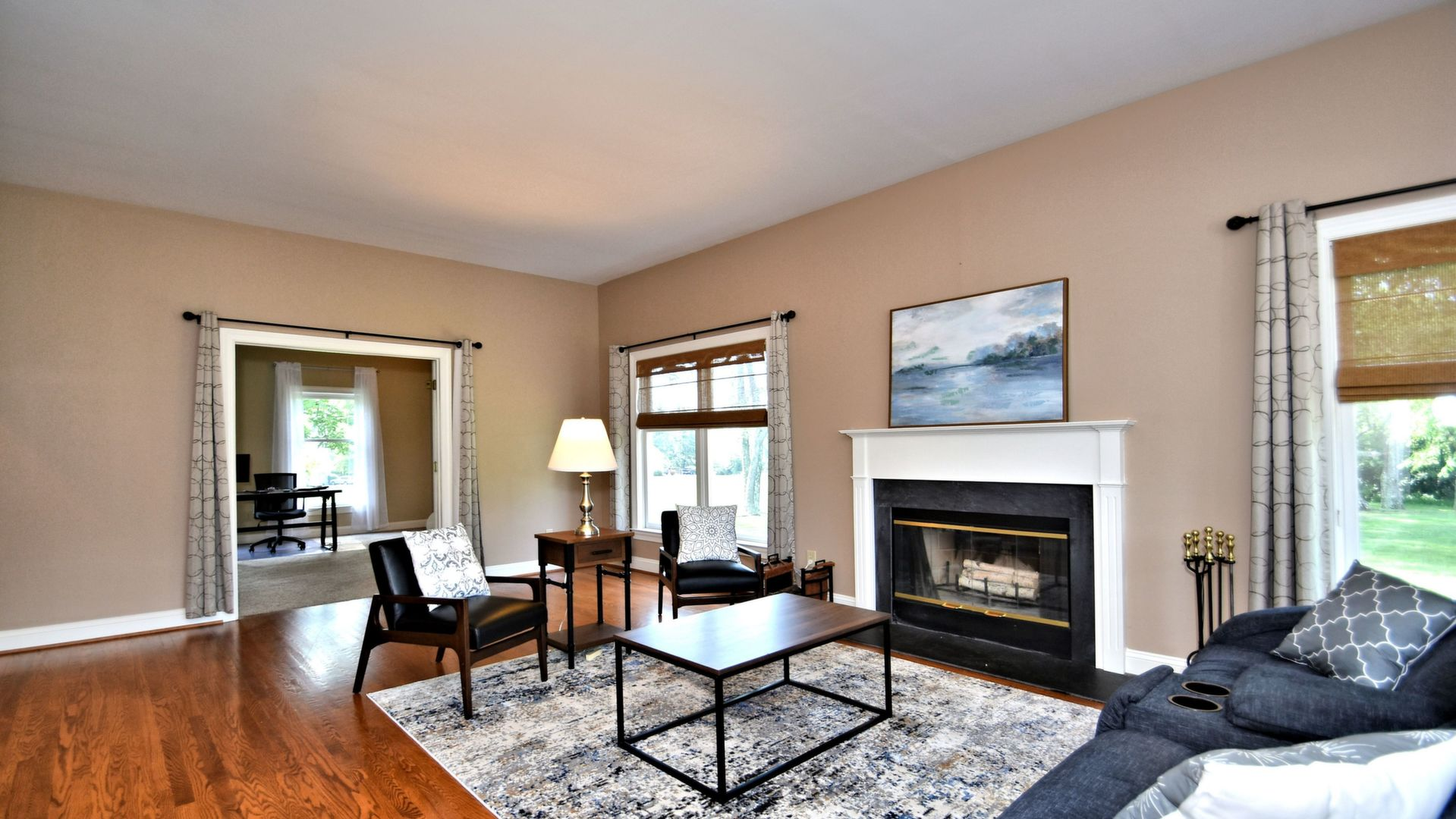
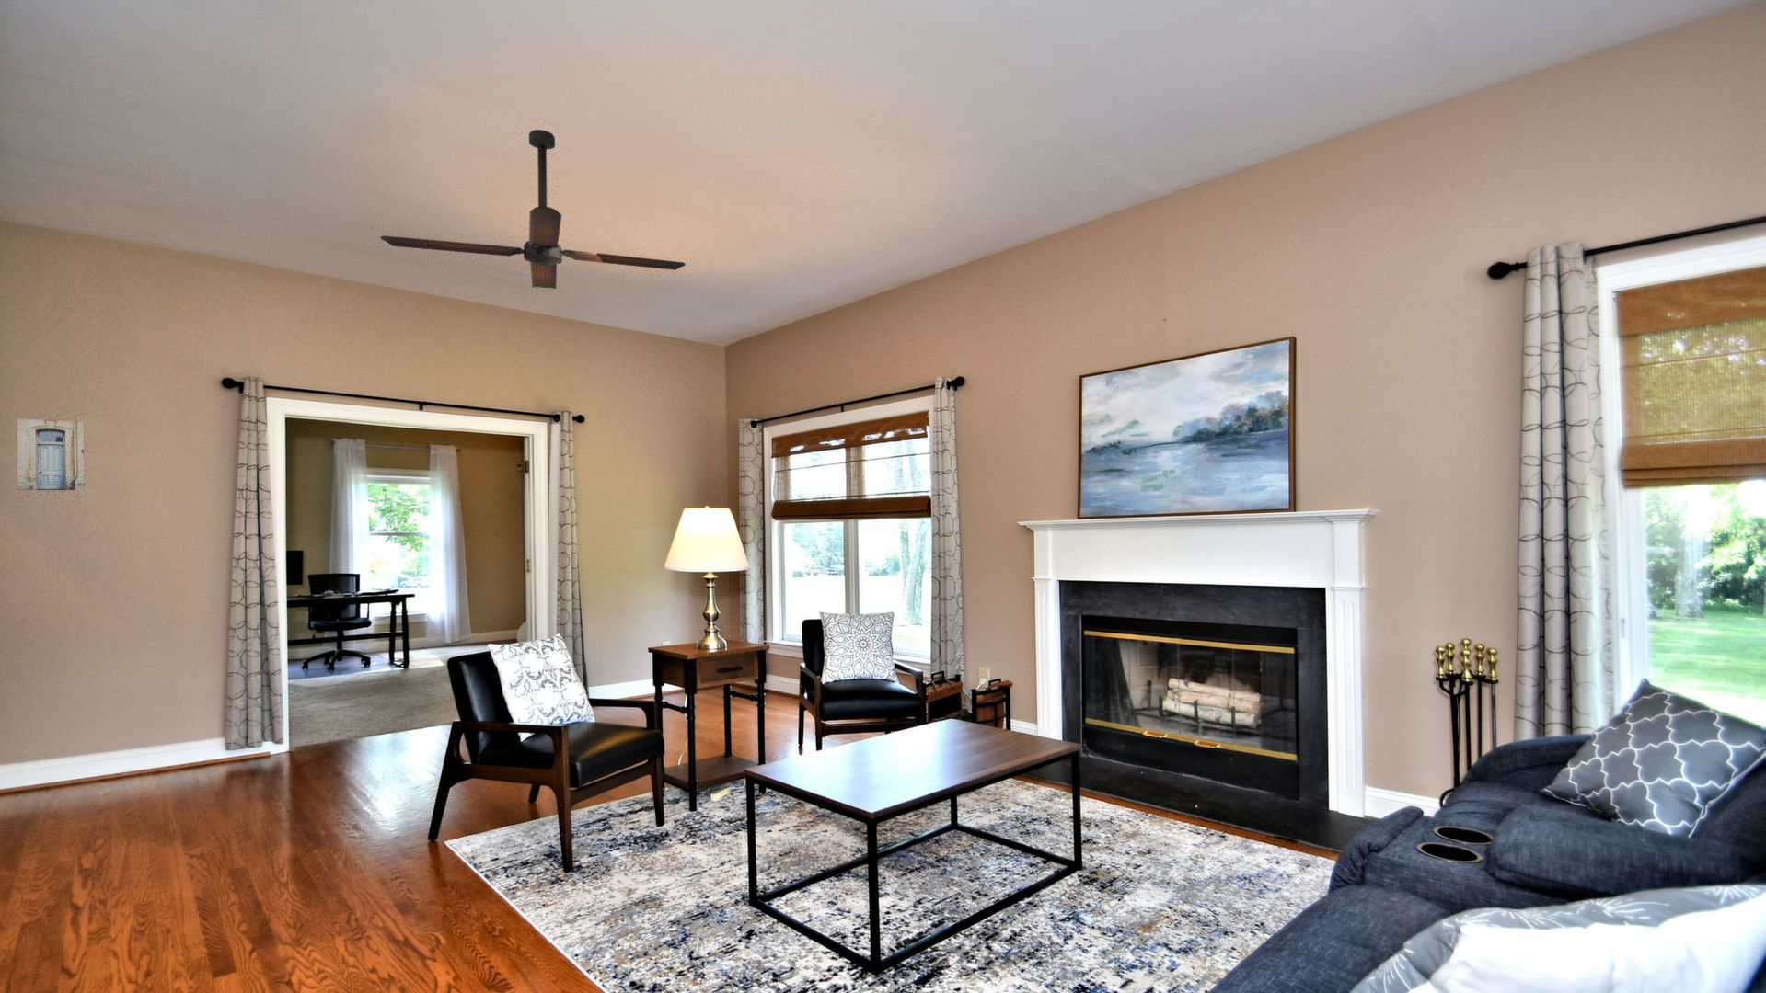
+ ceiling fan (542, 199)
+ wall art (51, 455)
